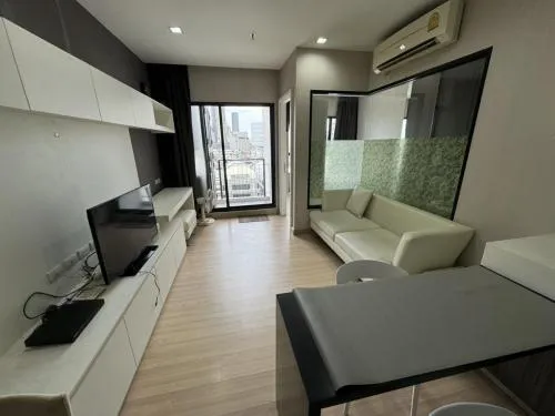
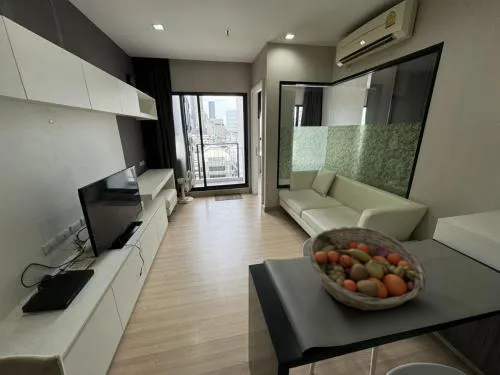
+ fruit basket (362, 265)
